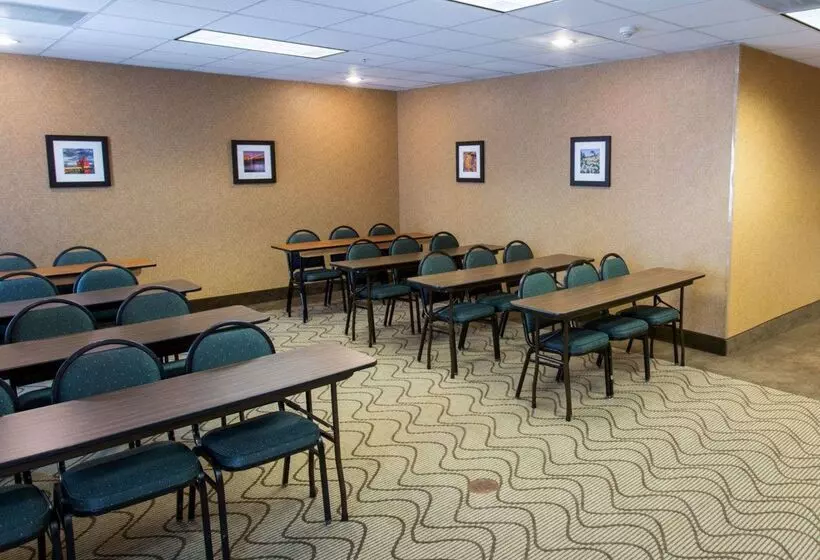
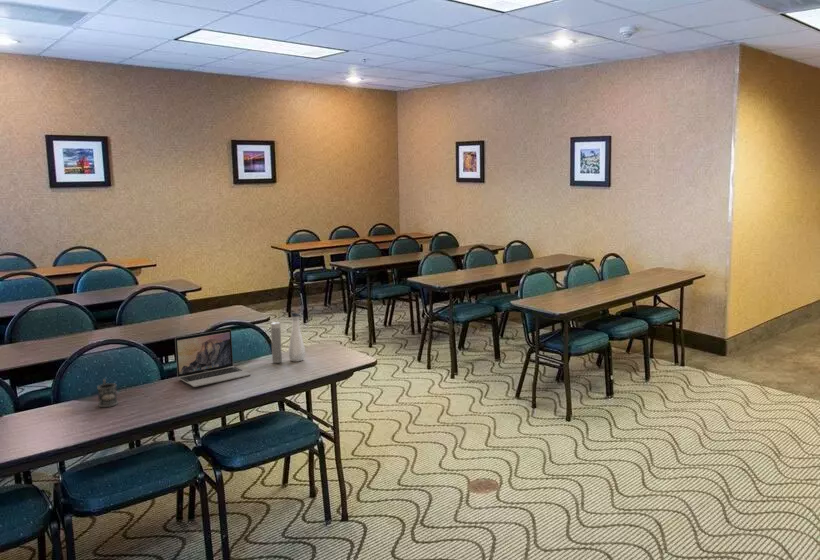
+ laptop (213, 356)
+ mug (106, 392)
+ water bottle (290, 337)
